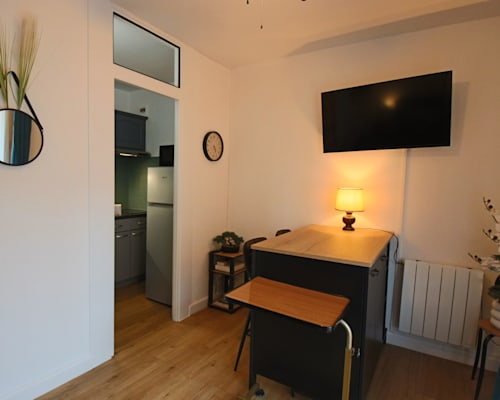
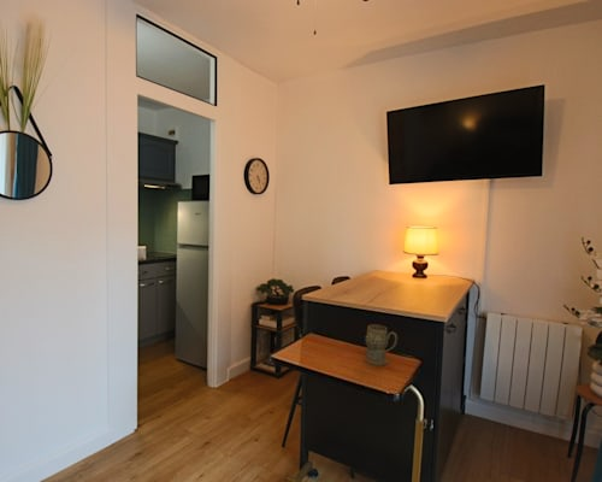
+ mug (380, 345)
